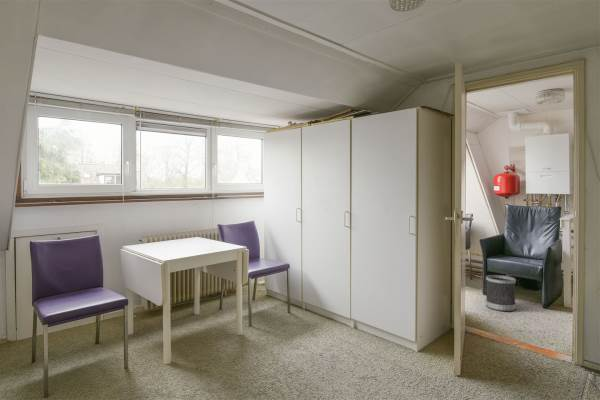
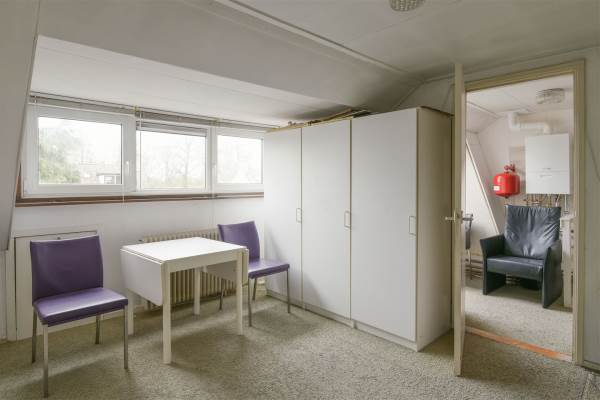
- wastebasket (500, 292)
